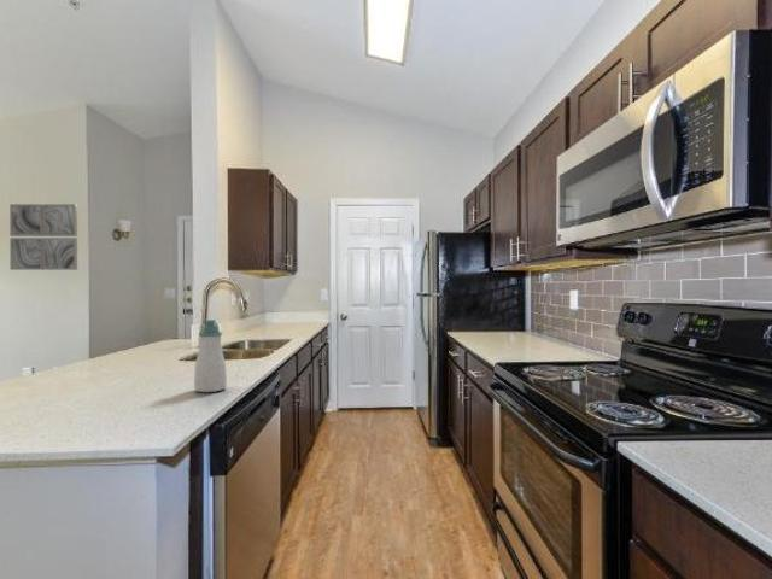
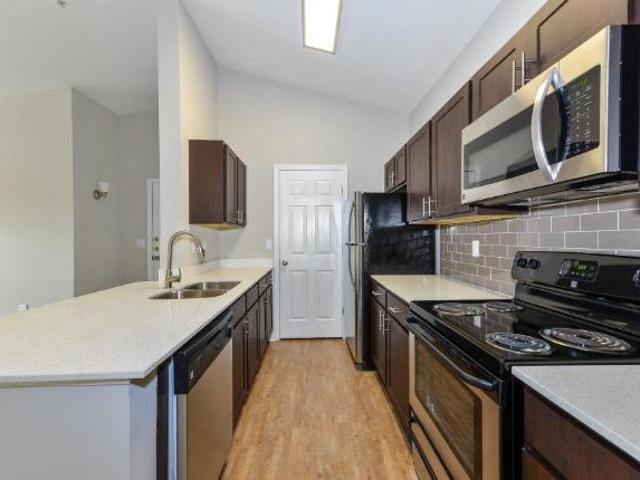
- soap bottle (210, 355)
- wall art (43, 238)
